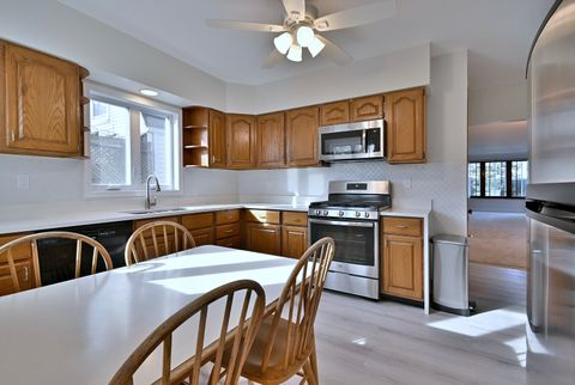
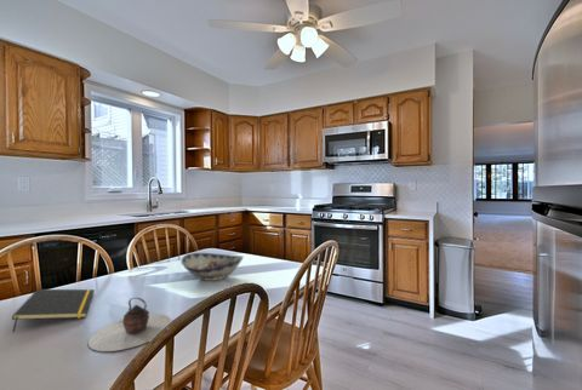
+ decorative bowl (212, 266)
+ teapot (132, 314)
+ notepad (59, 302)
